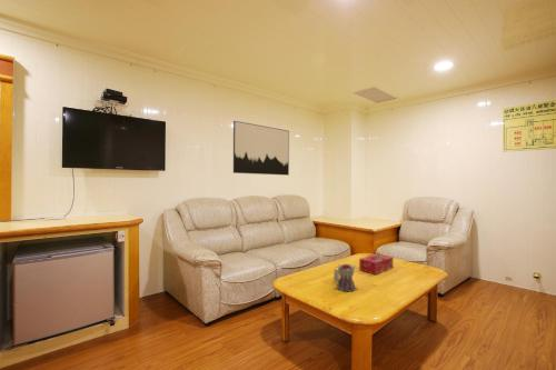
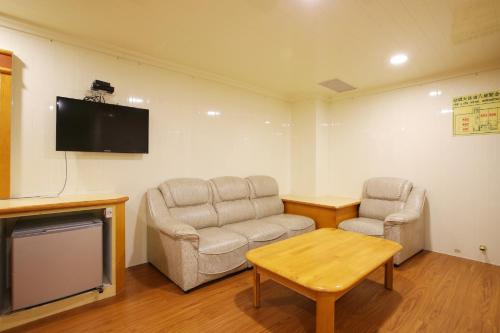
- teapot (344, 274)
- tissue box (376, 263)
- wall art (262, 150)
